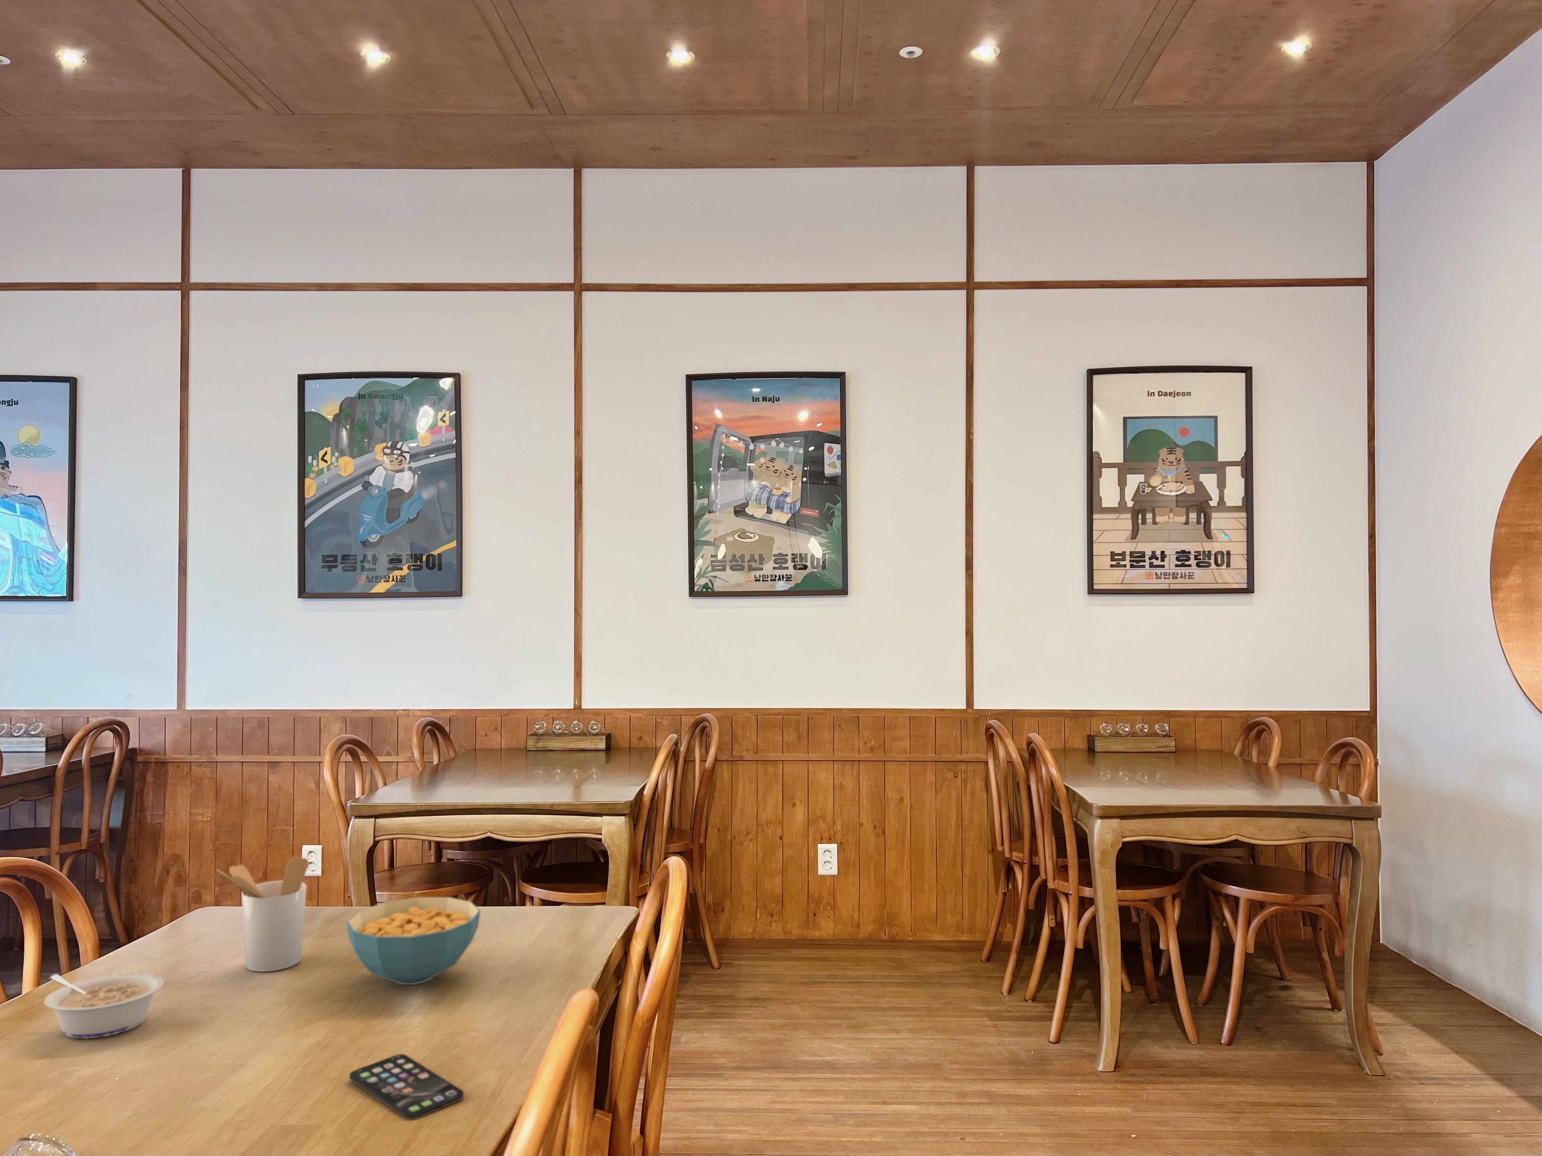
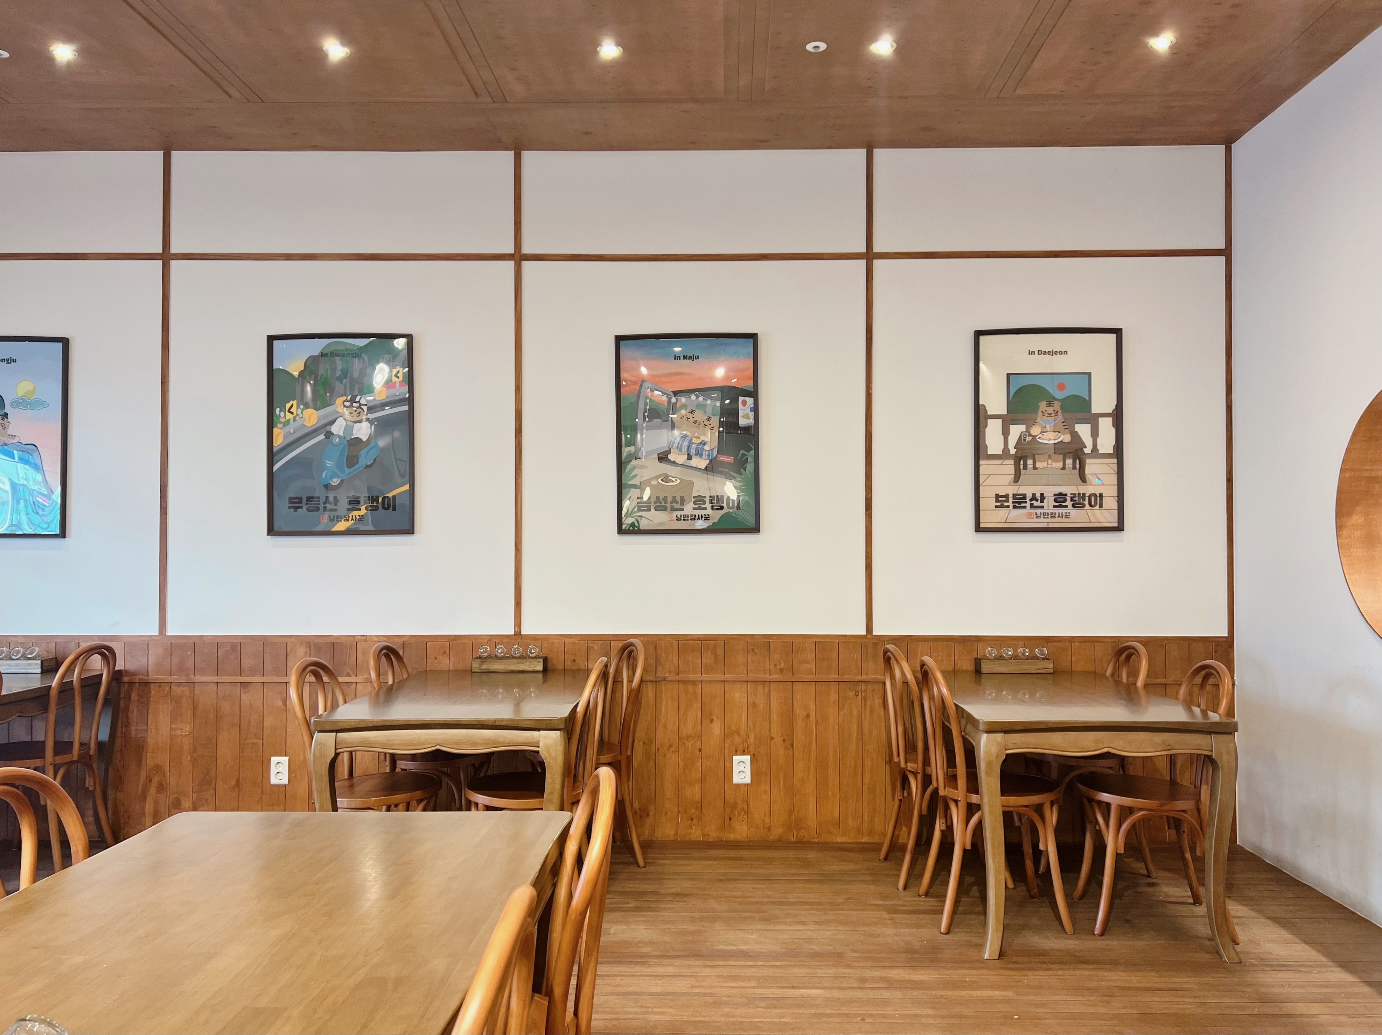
- smartphone (406, 1084)
- cereal bowl (414, 946)
- legume (101, 1005)
- utensil holder (261, 912)
